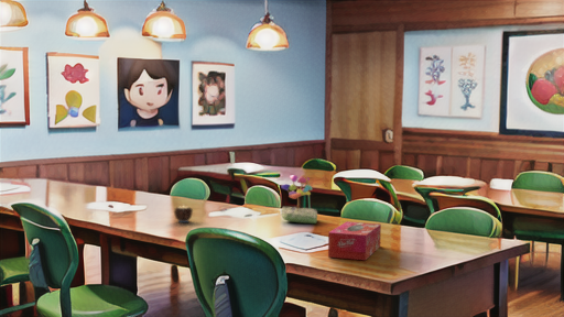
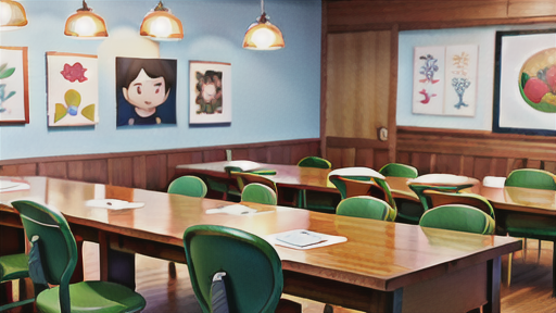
- tissue box (355, 239)
- flower (297, 198)
- candle (183, 212)
